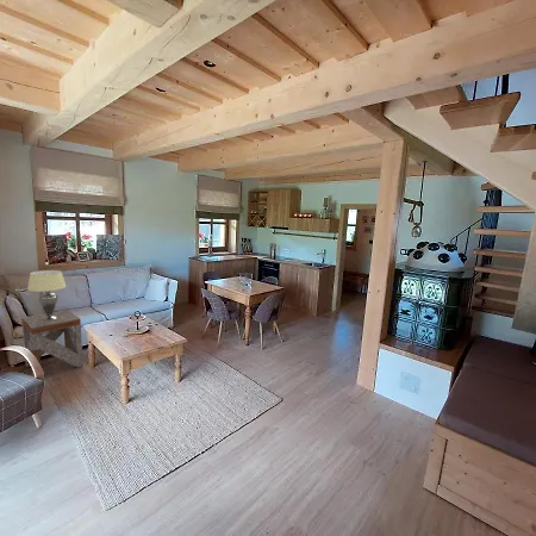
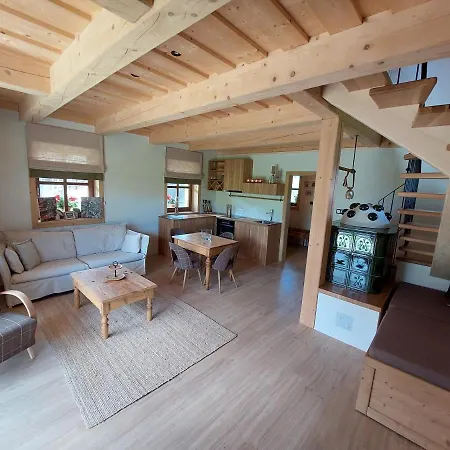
- lampshade (48, 295)
- side table (52, 342)
